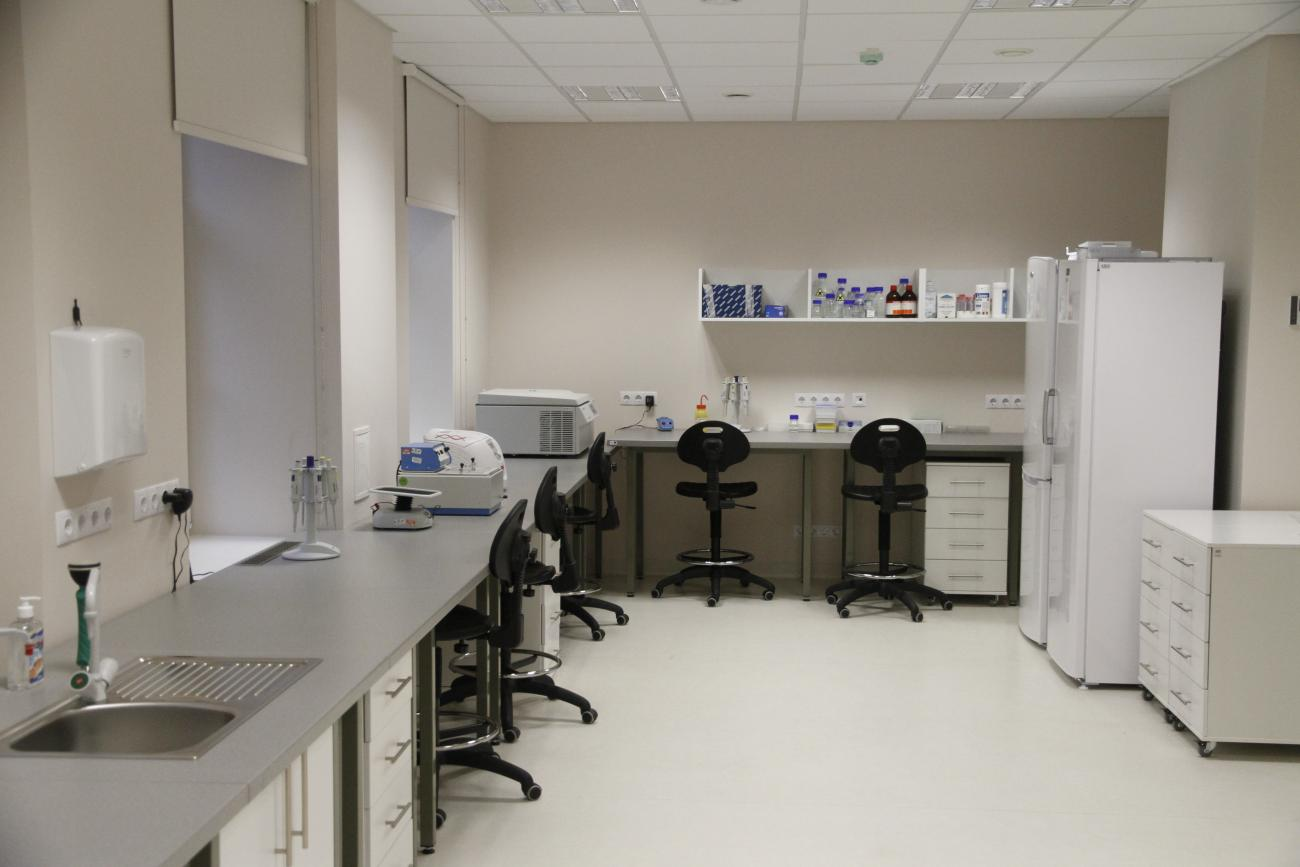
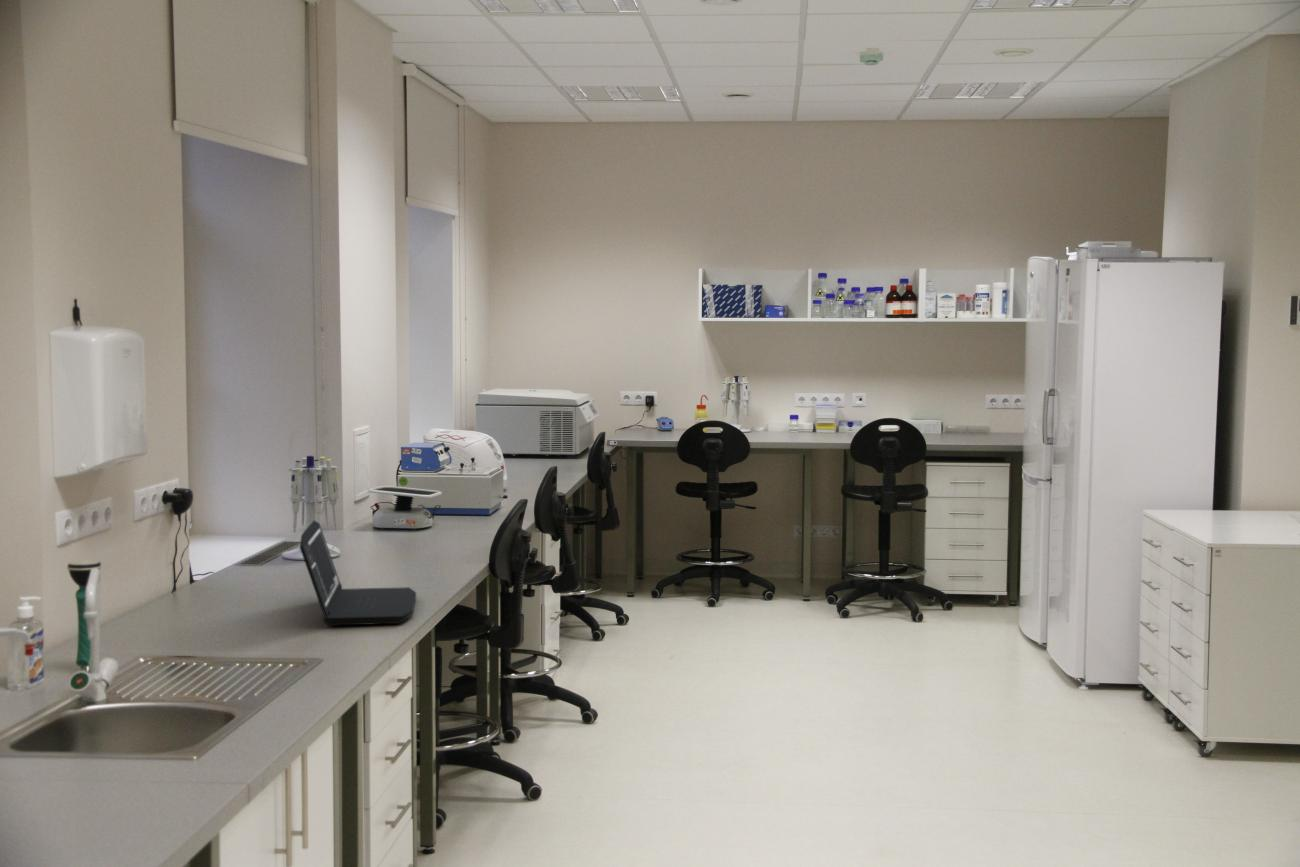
+ laptop (361, 588)
